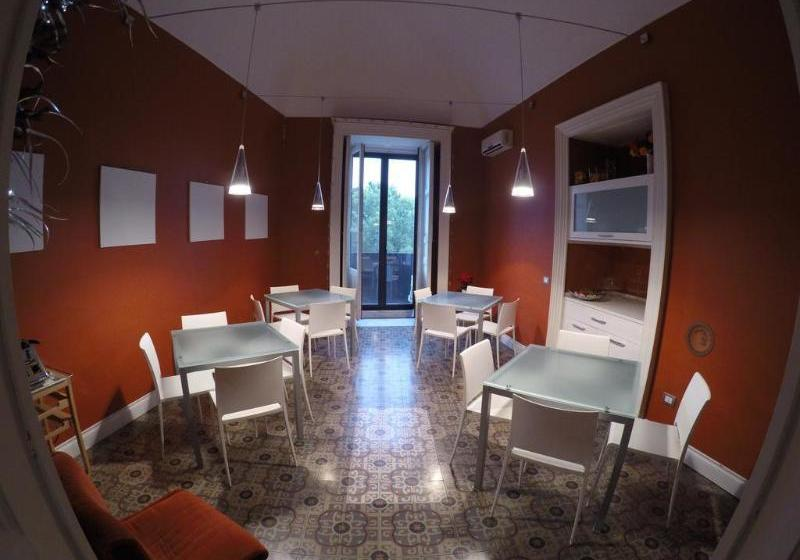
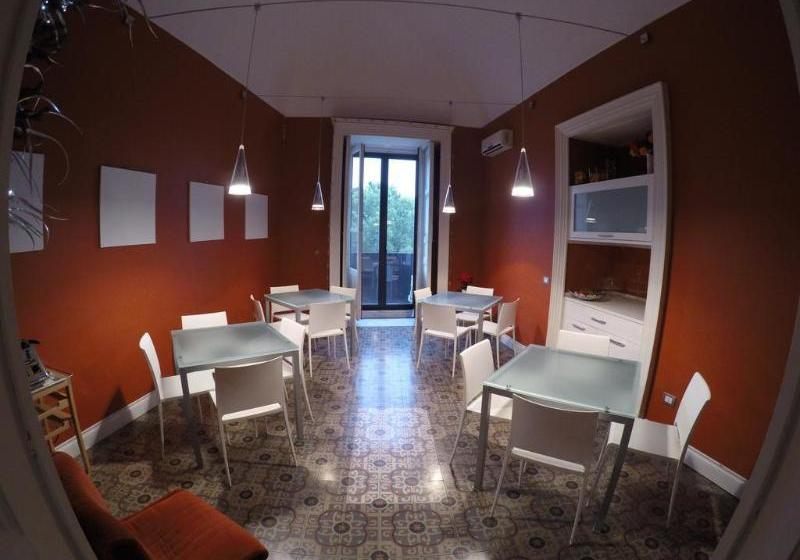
- decorative plate (700, 339)
